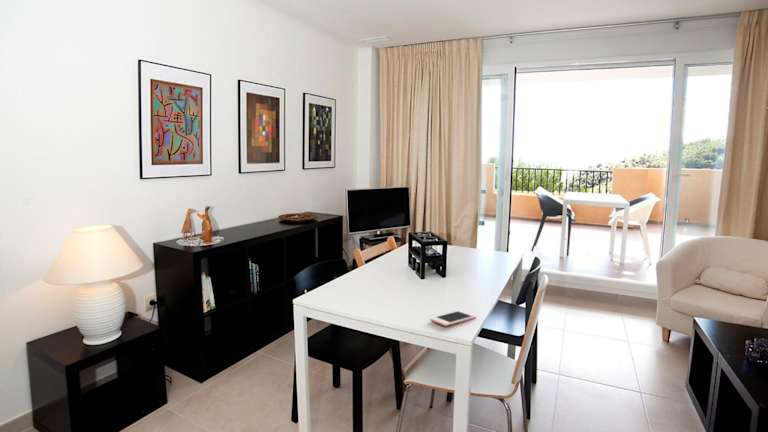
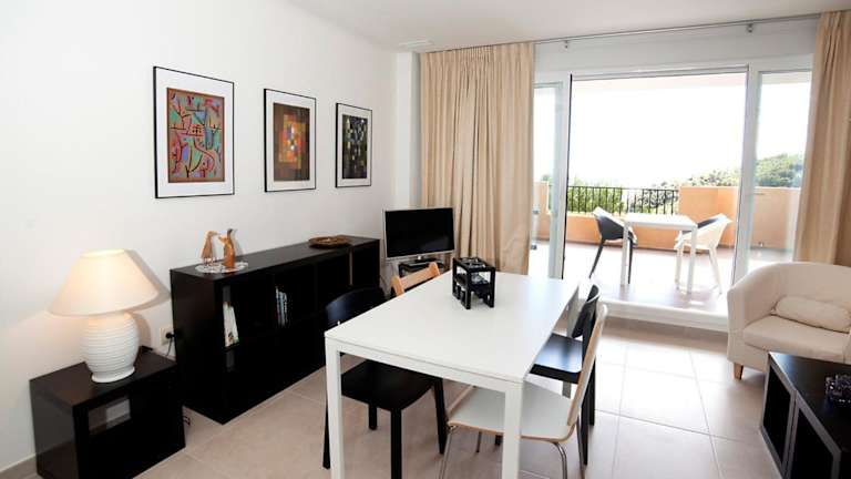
- cell phone (453, 317)
